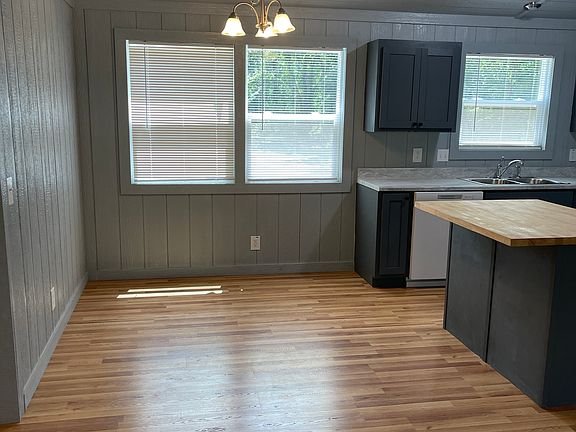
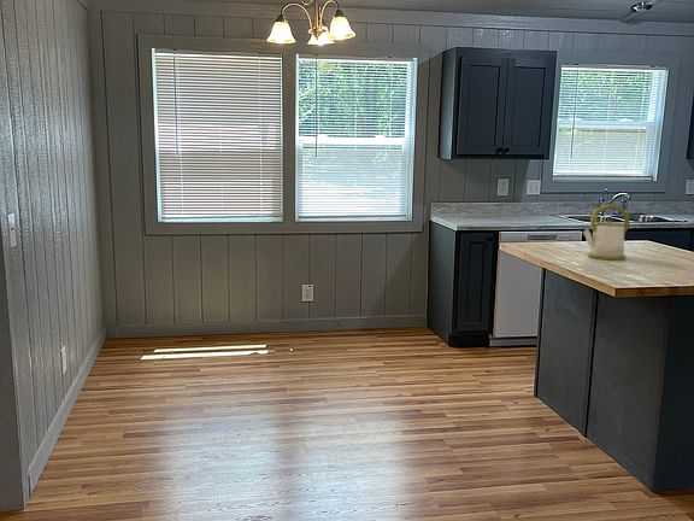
+ kettle (605, 230)
